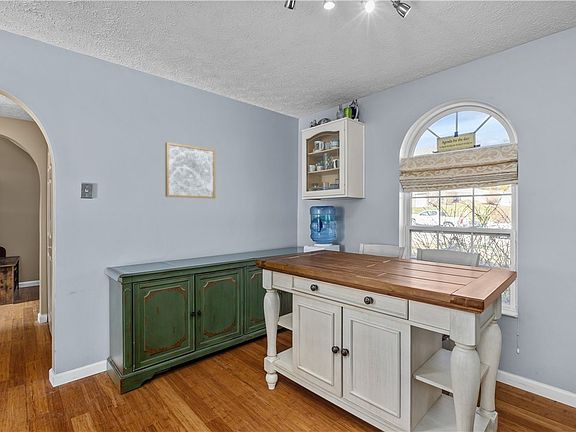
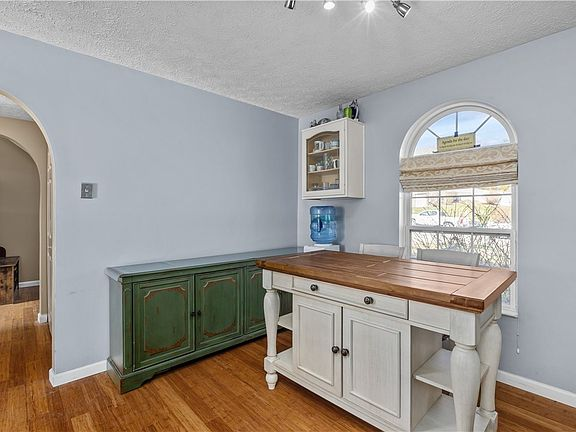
- wall art (191, 172)
